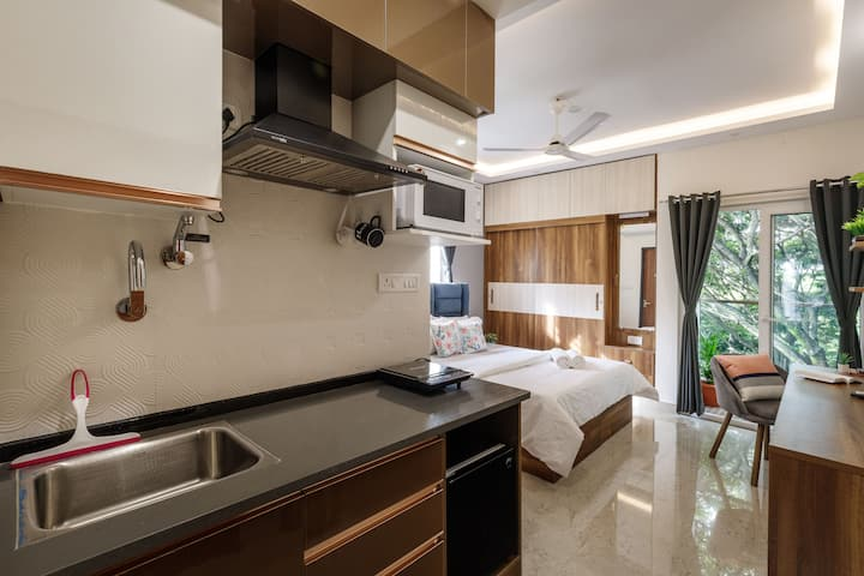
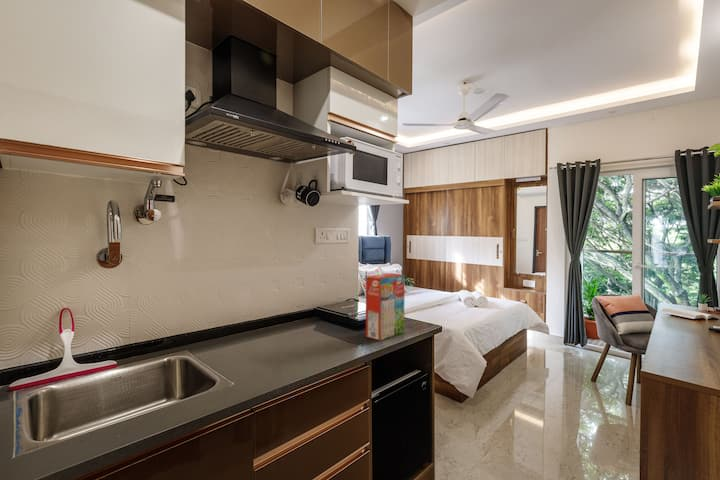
+ cereal box (385, 304)
